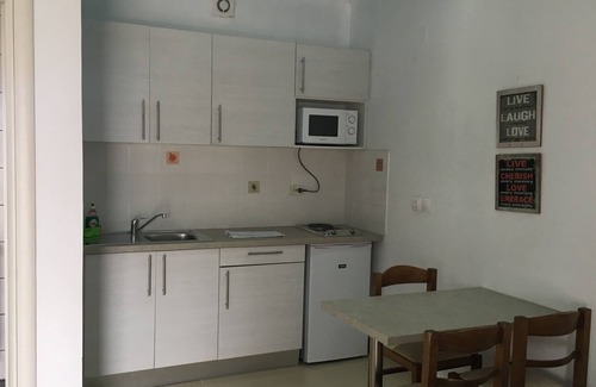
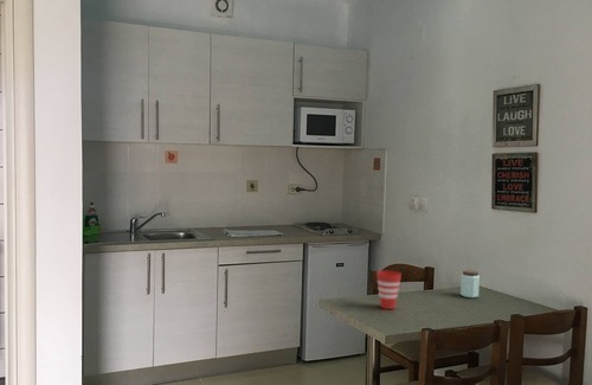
+ peanut butter (469, 283)
+ cup (388, 289)
